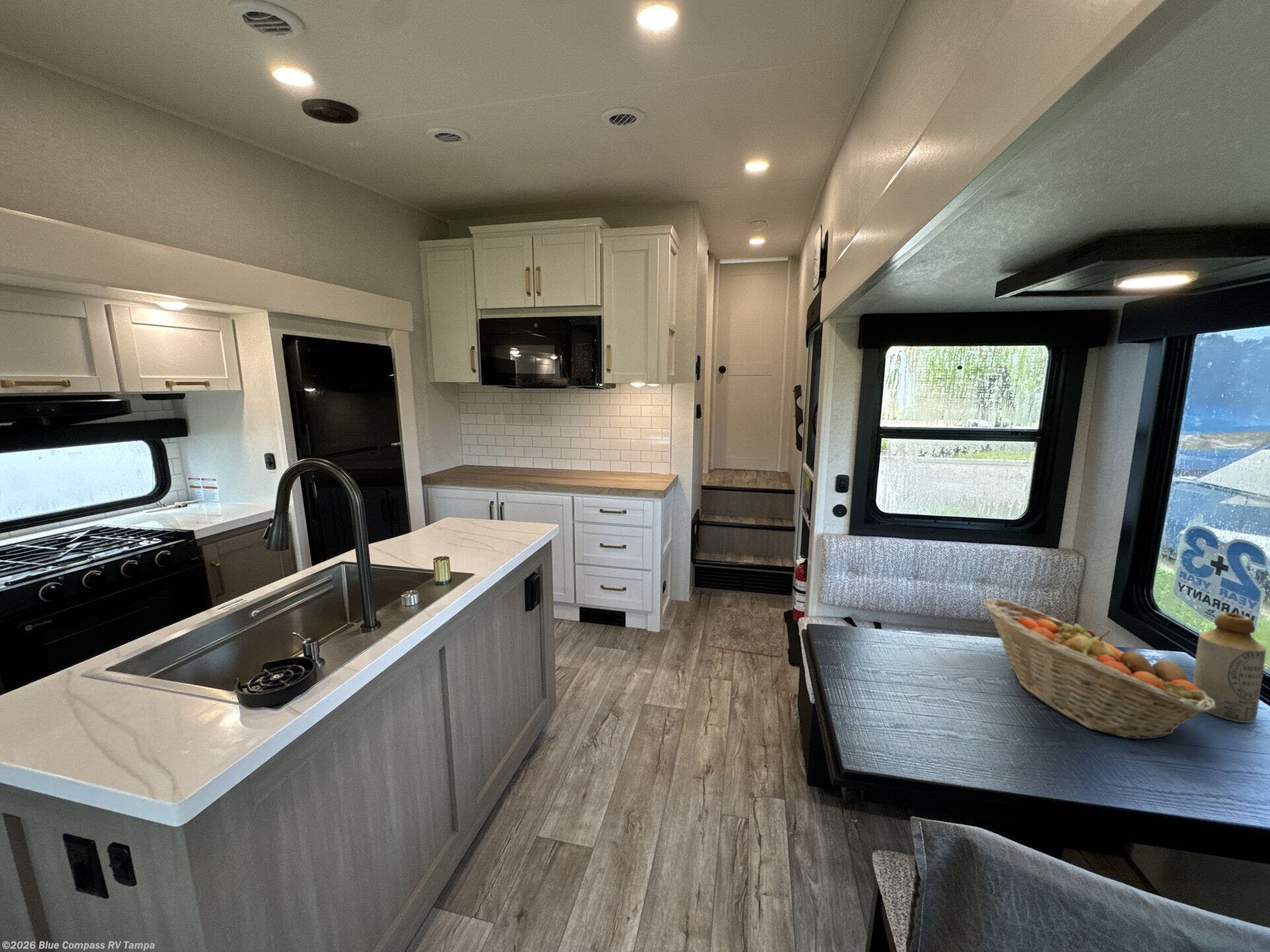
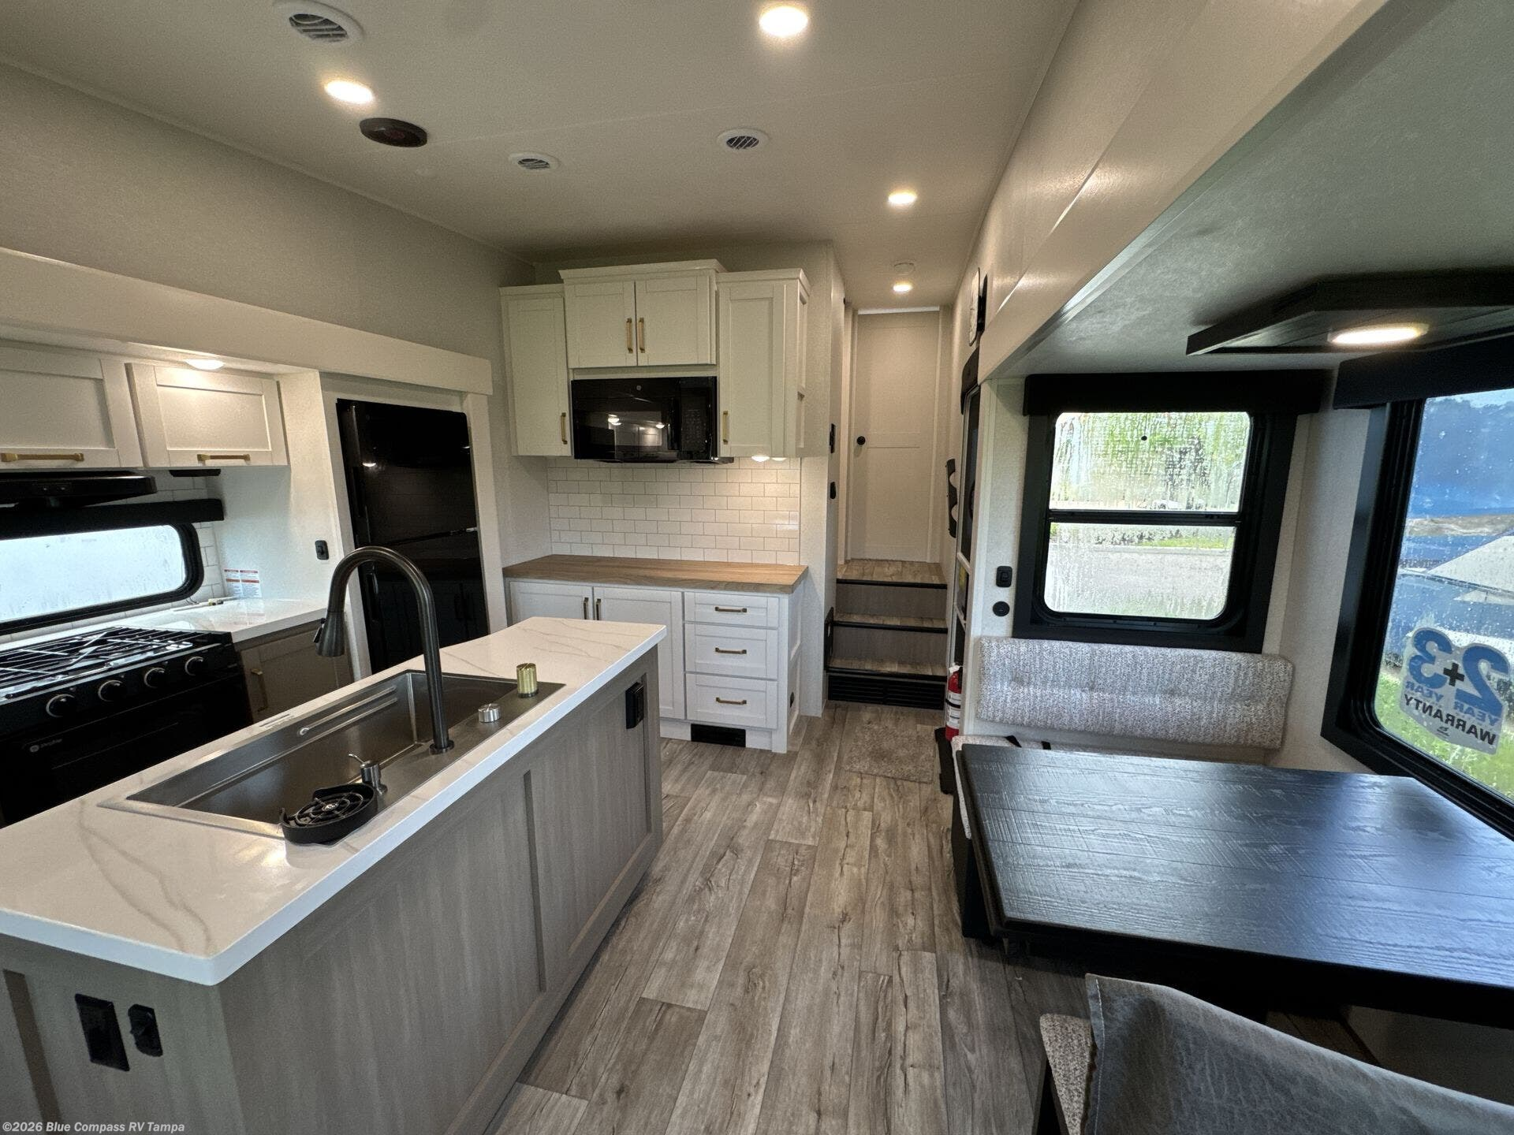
- fruit basket (1081, 658)
- bottle (1229, 663)
